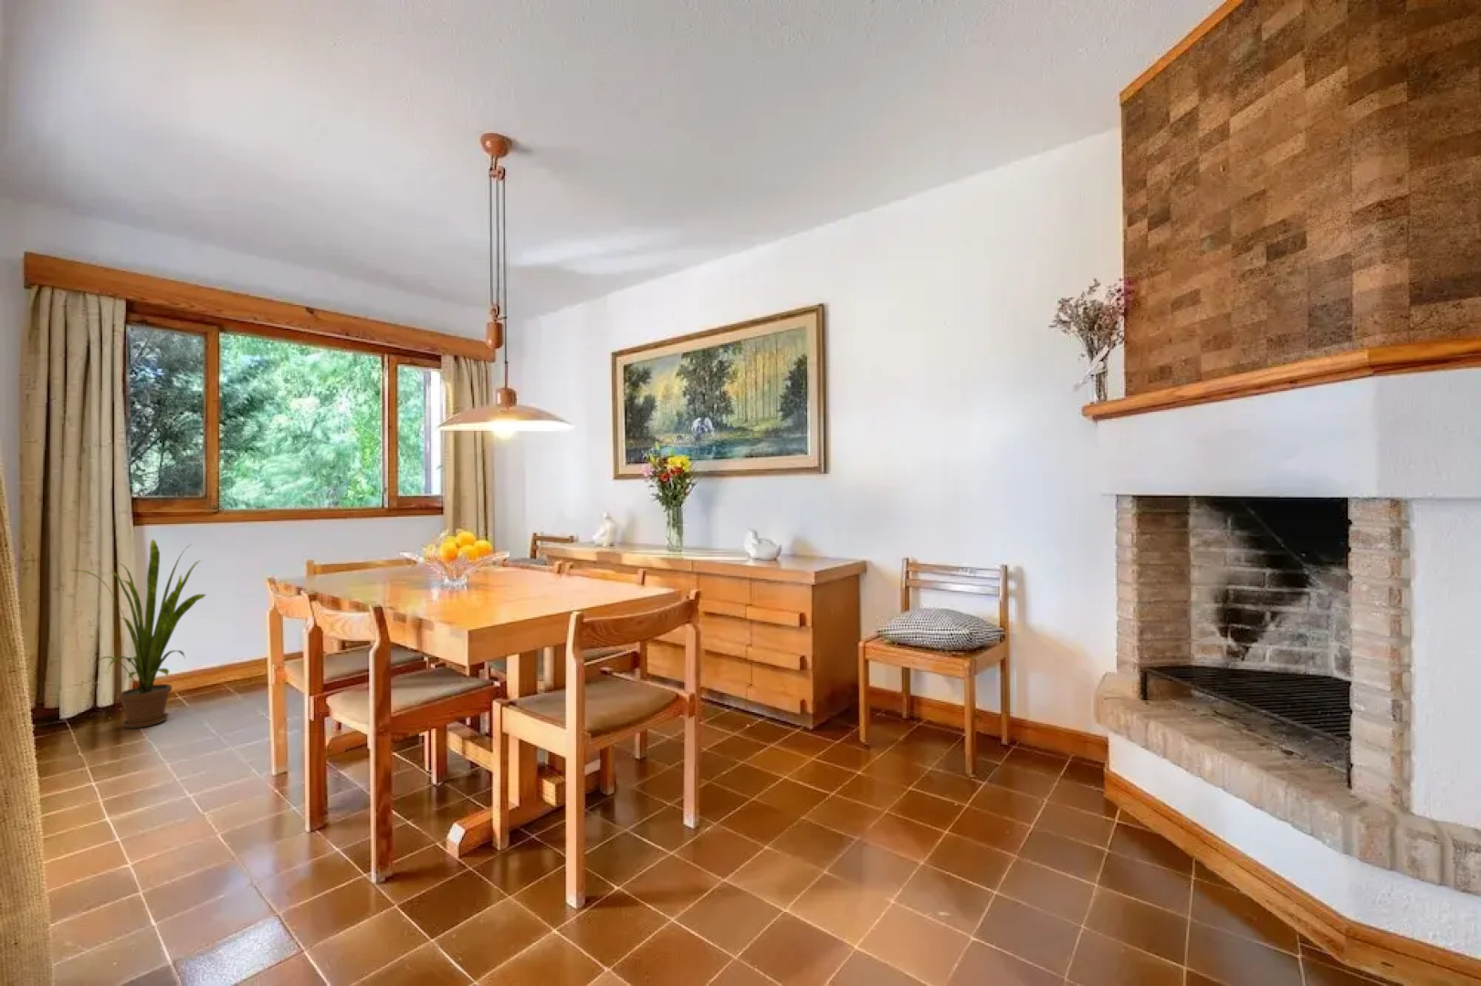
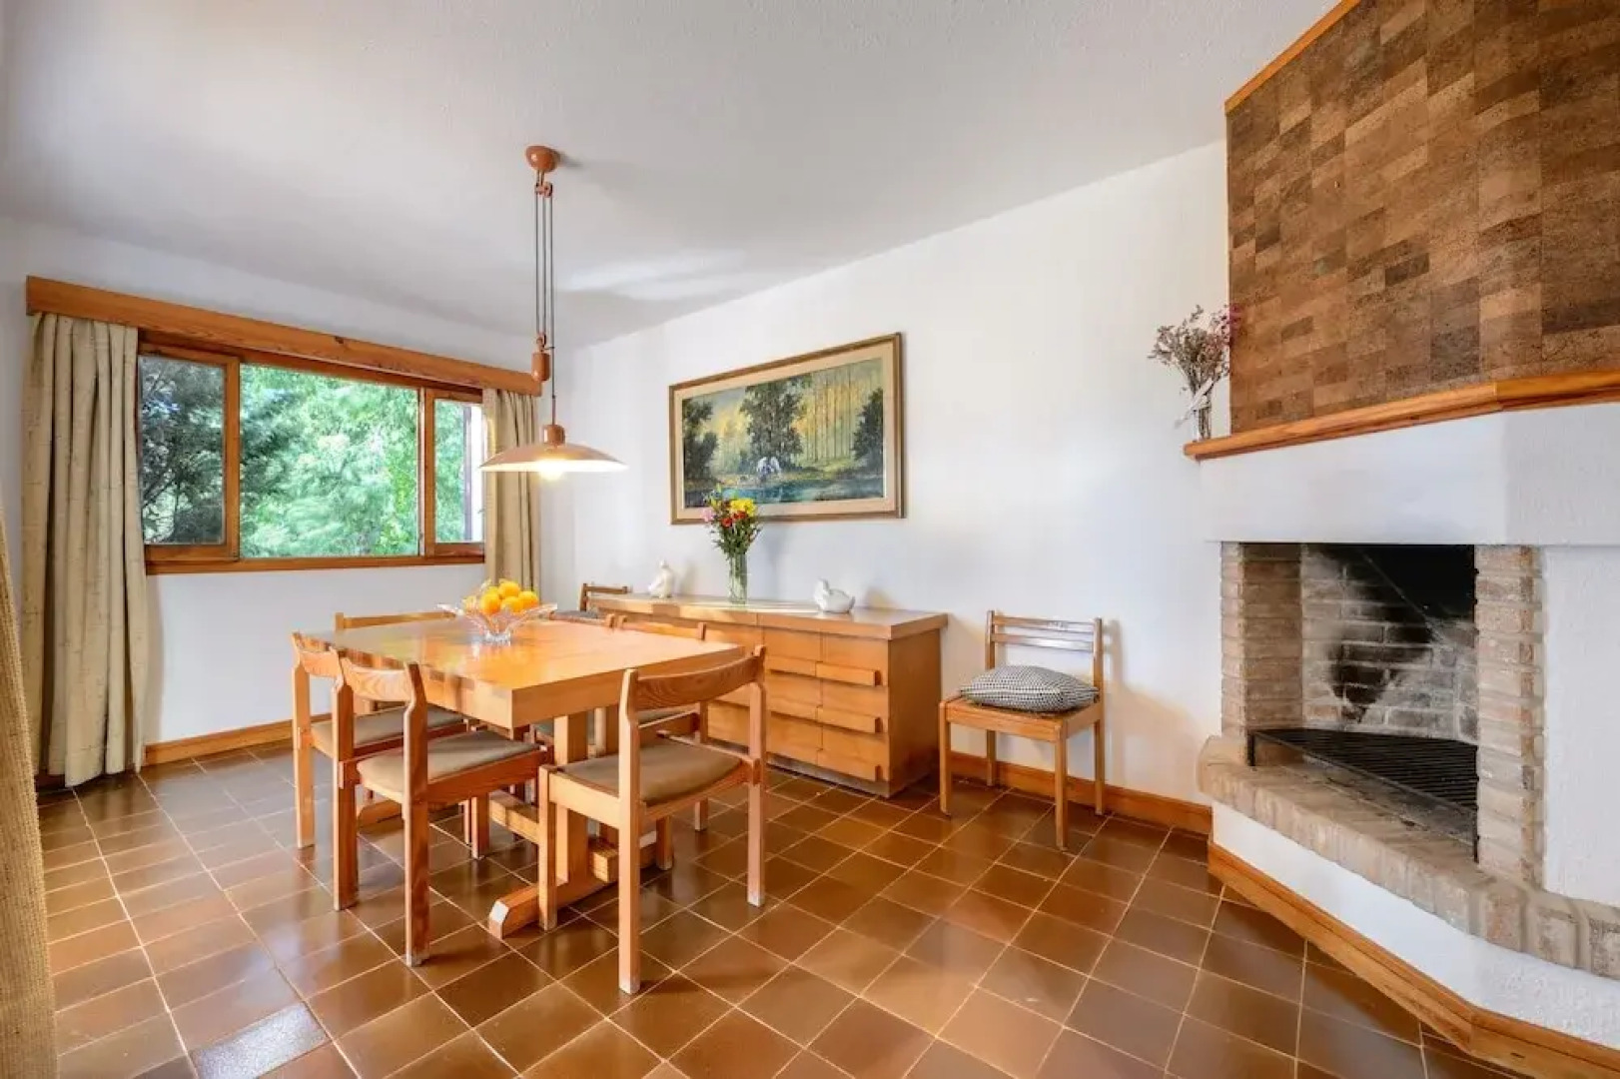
- house plant (141, 631)
